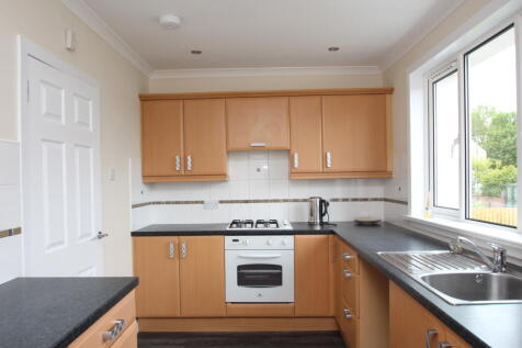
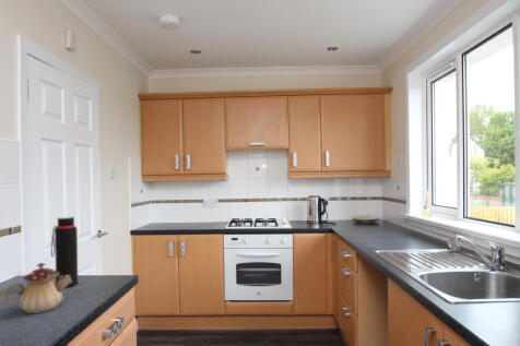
+ teapot (38, 285)
+ water bottle (63, 251)
